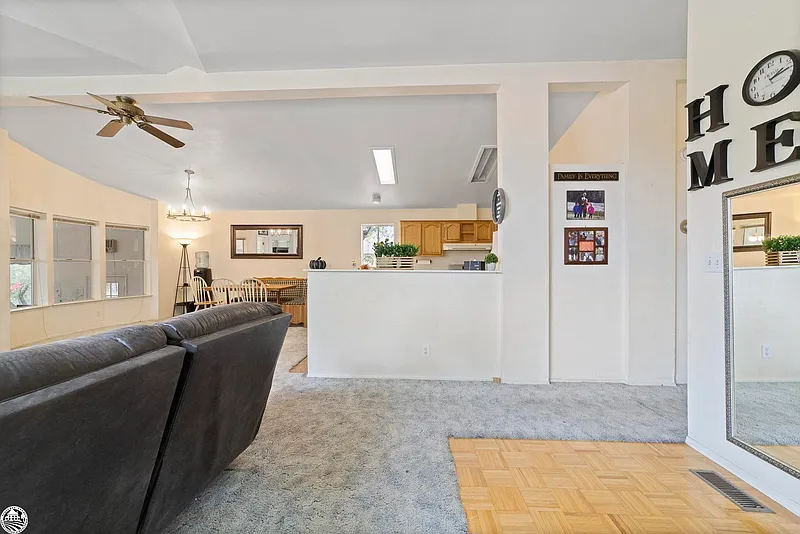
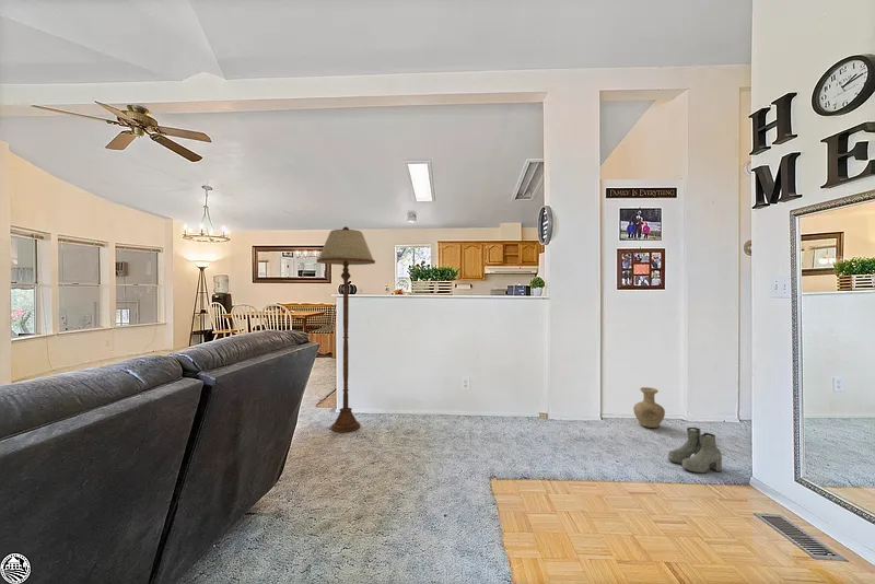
+ vase (649, 407)
+ boots (695, 448)
+ floor lamp (346, 327)
